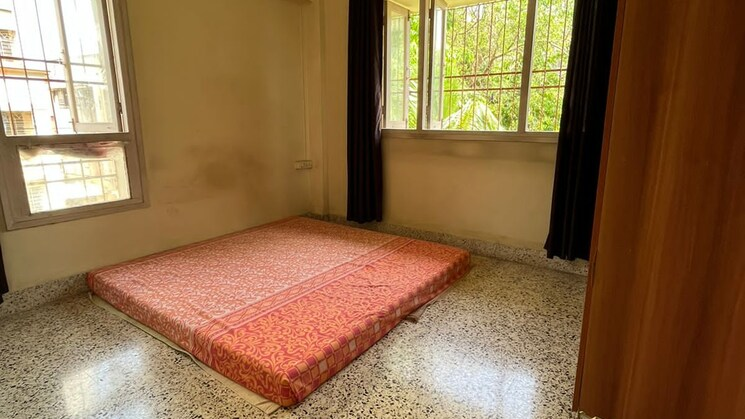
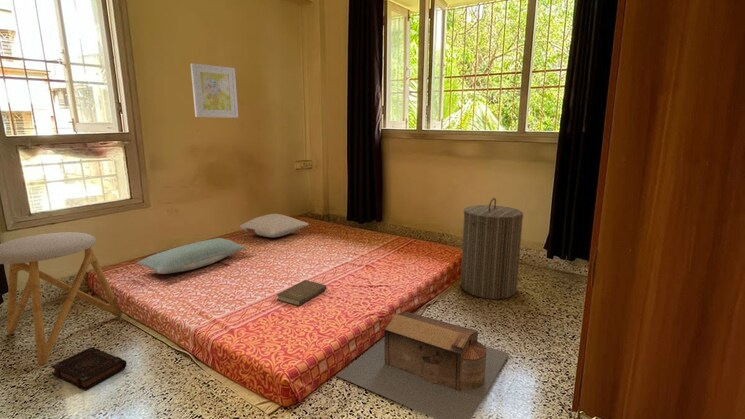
+ pillow (275, 225)
+ stool (61, 288)
+ pillow (194, 254)
+ book (89, 366)
+ laundry hamper (490, 243)
+ book (302, 292)
+ wall art (215, 91)
+ architectural model (427, 344)
